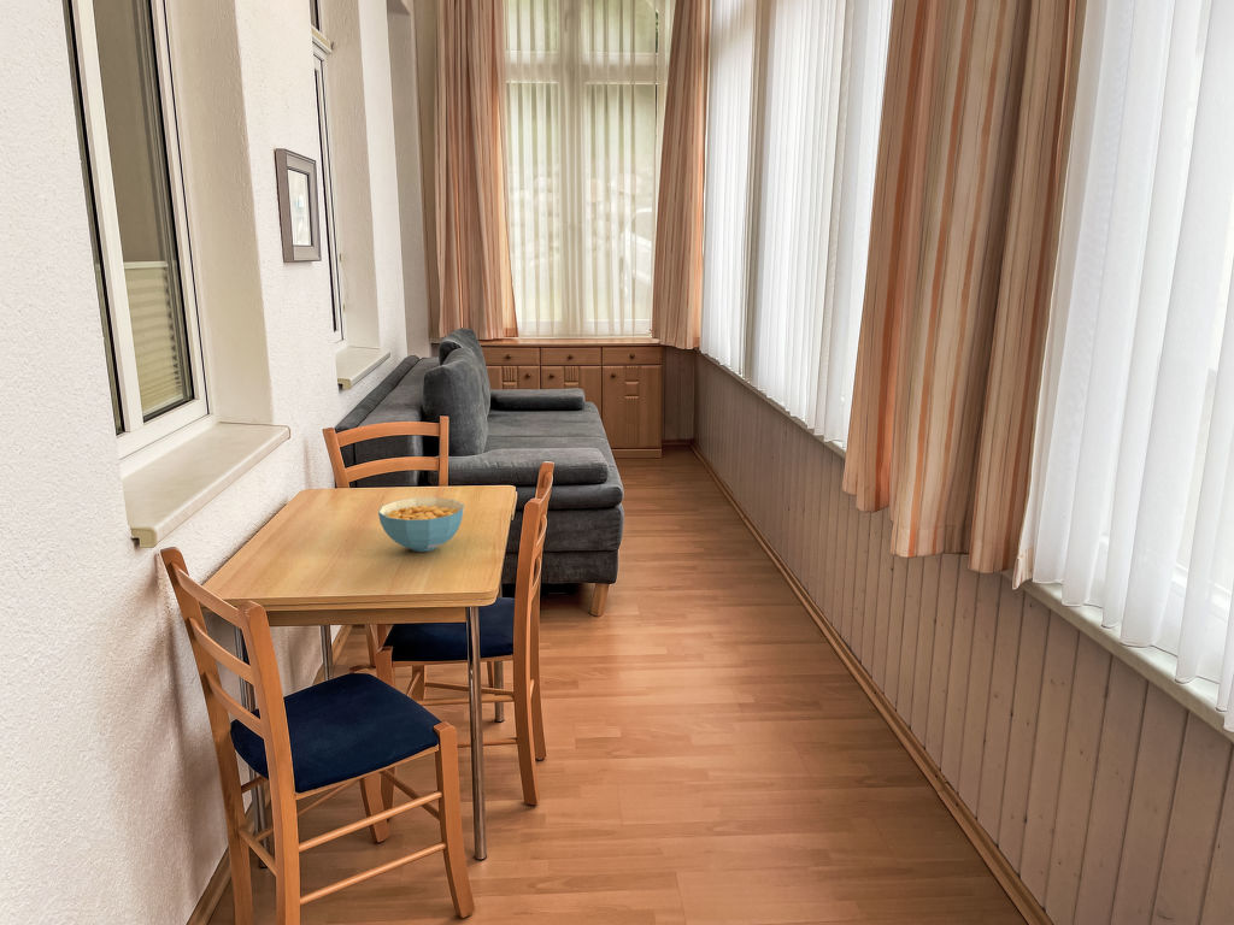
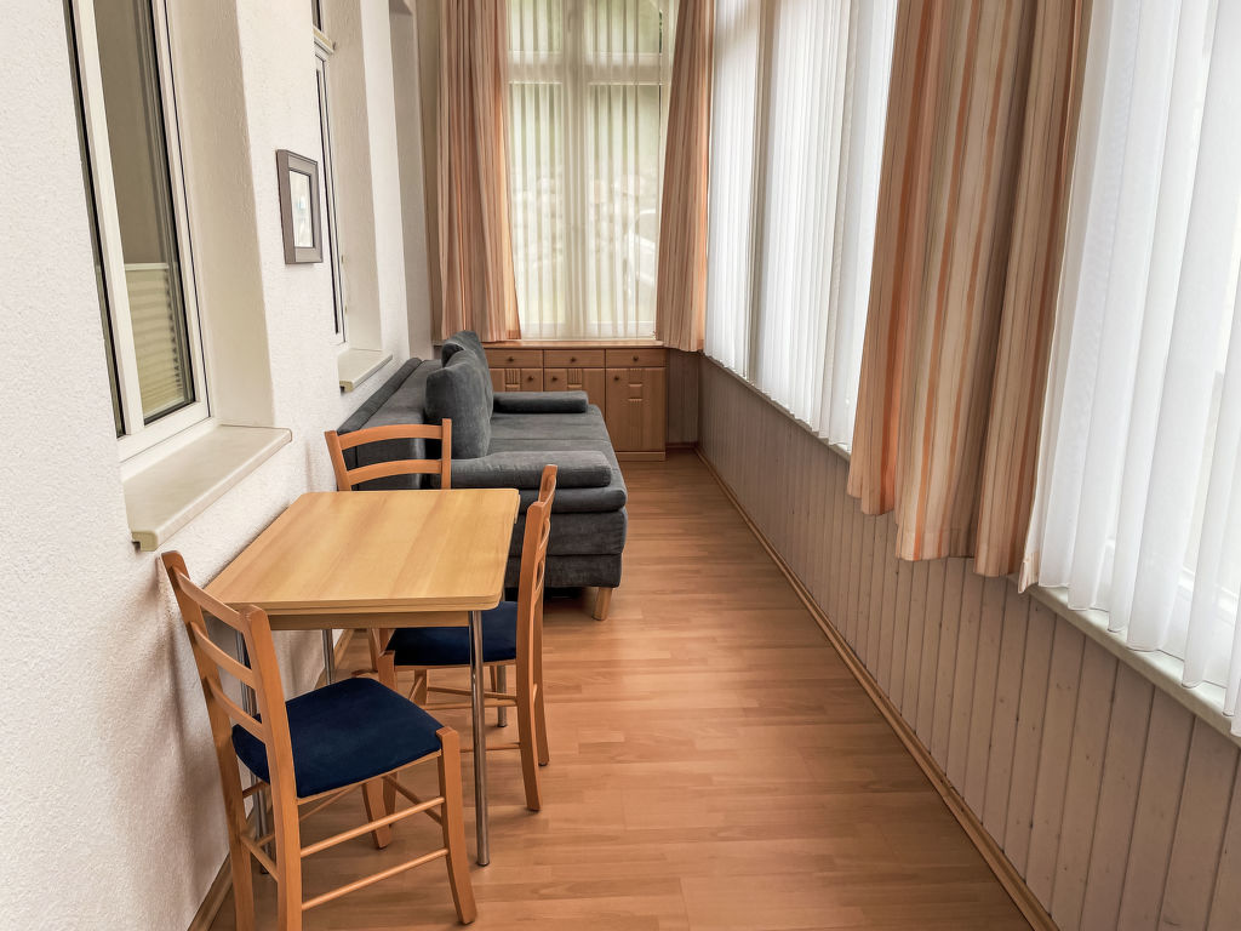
- cereal bowl (422, 528)
